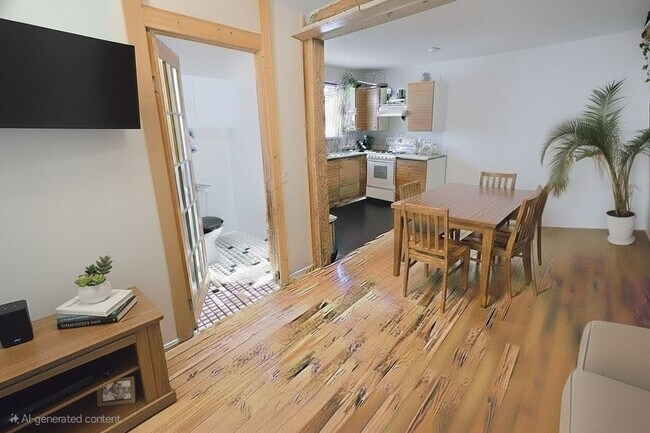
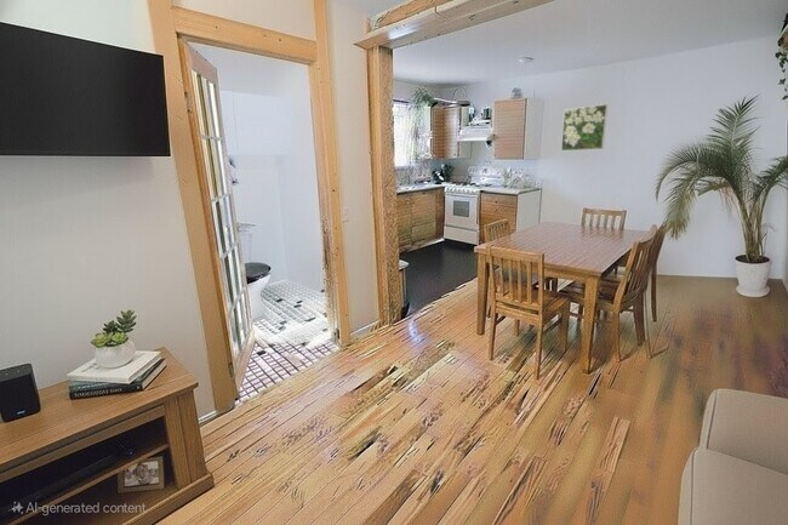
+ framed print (583, 129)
